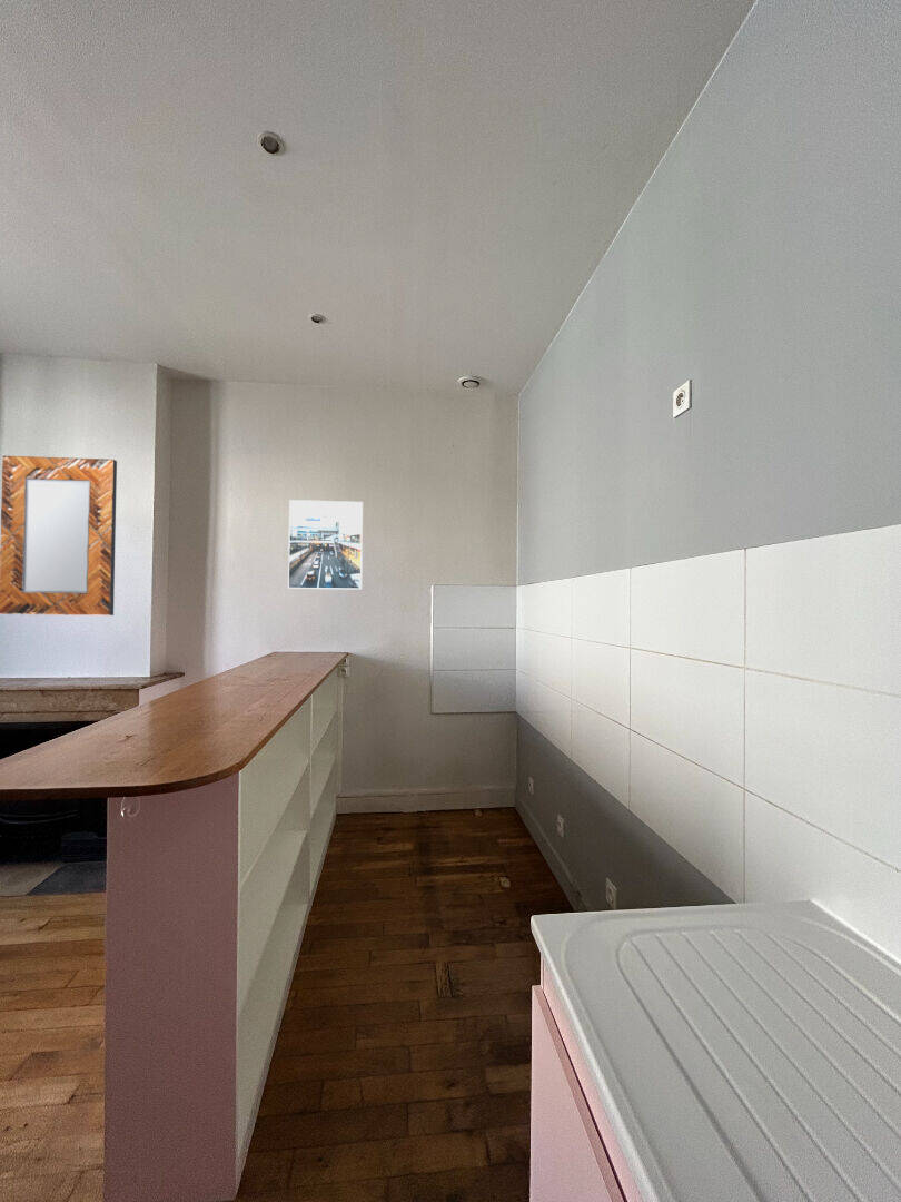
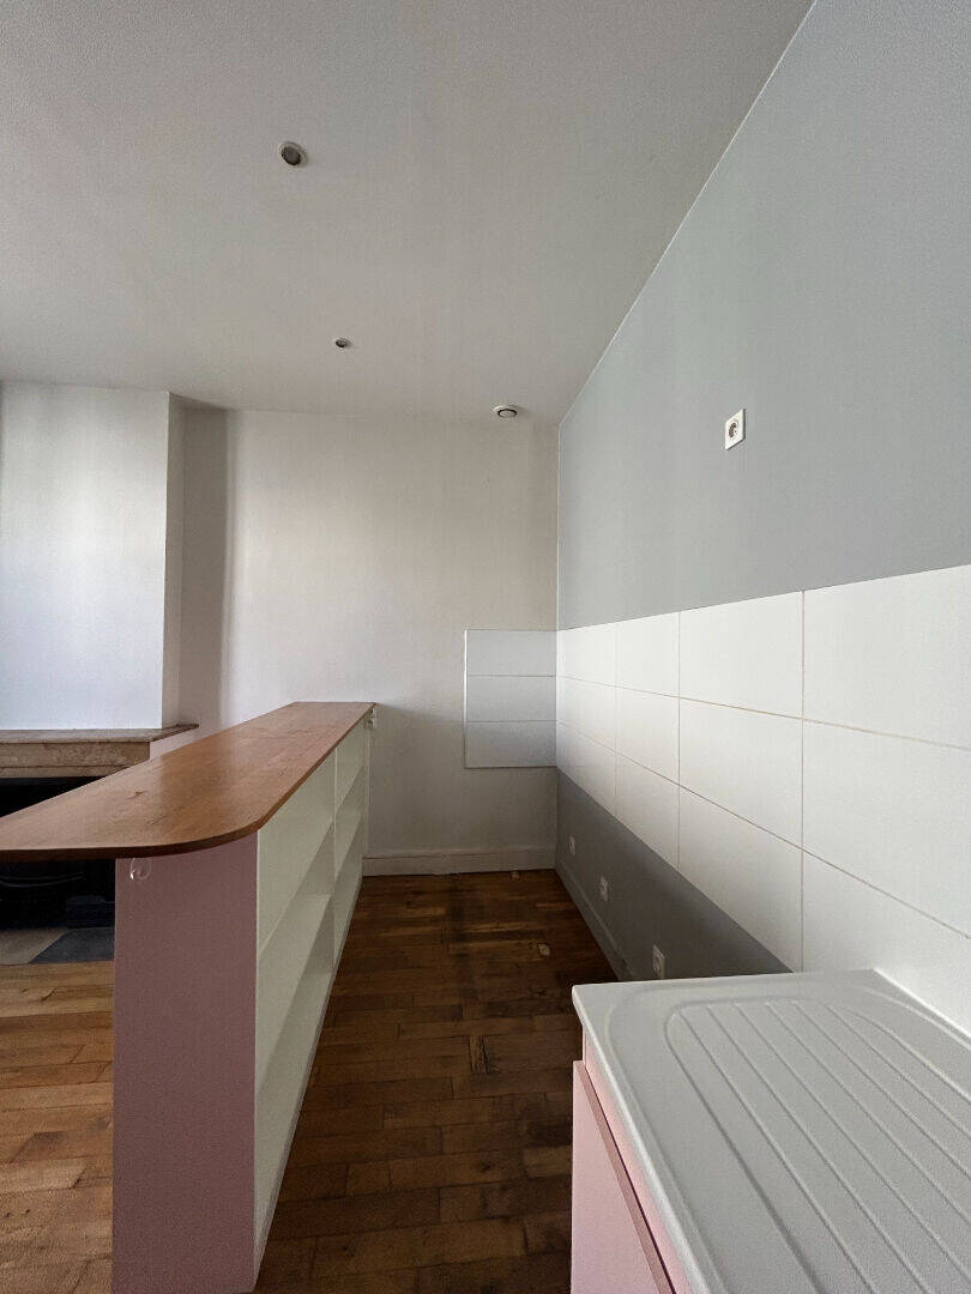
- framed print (325, 544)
- home mirror (58, 535)
